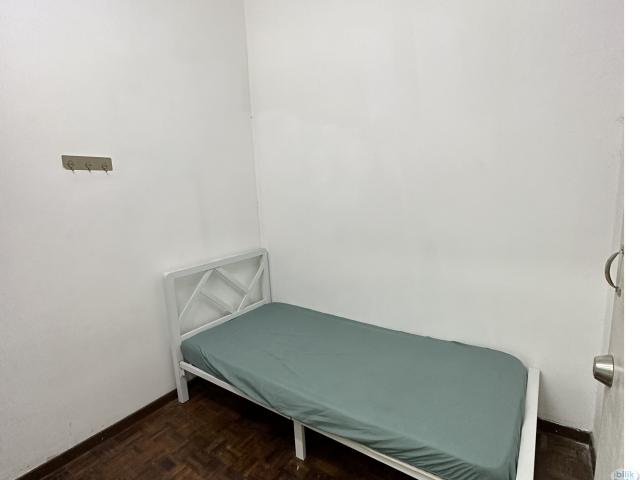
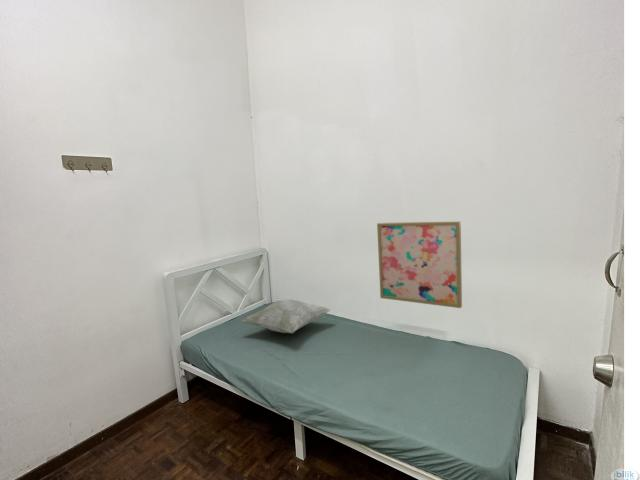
+ decorative pillow (287, 315)
+ wall art (417, 262)
